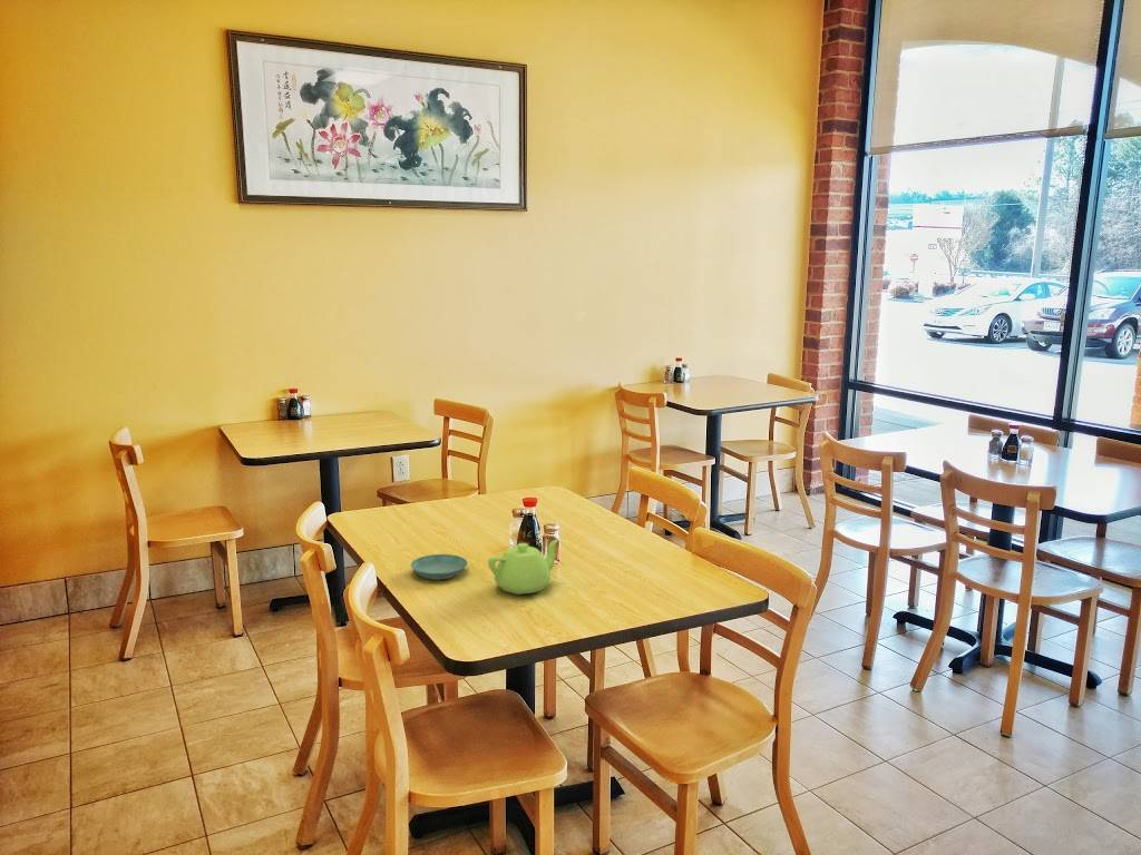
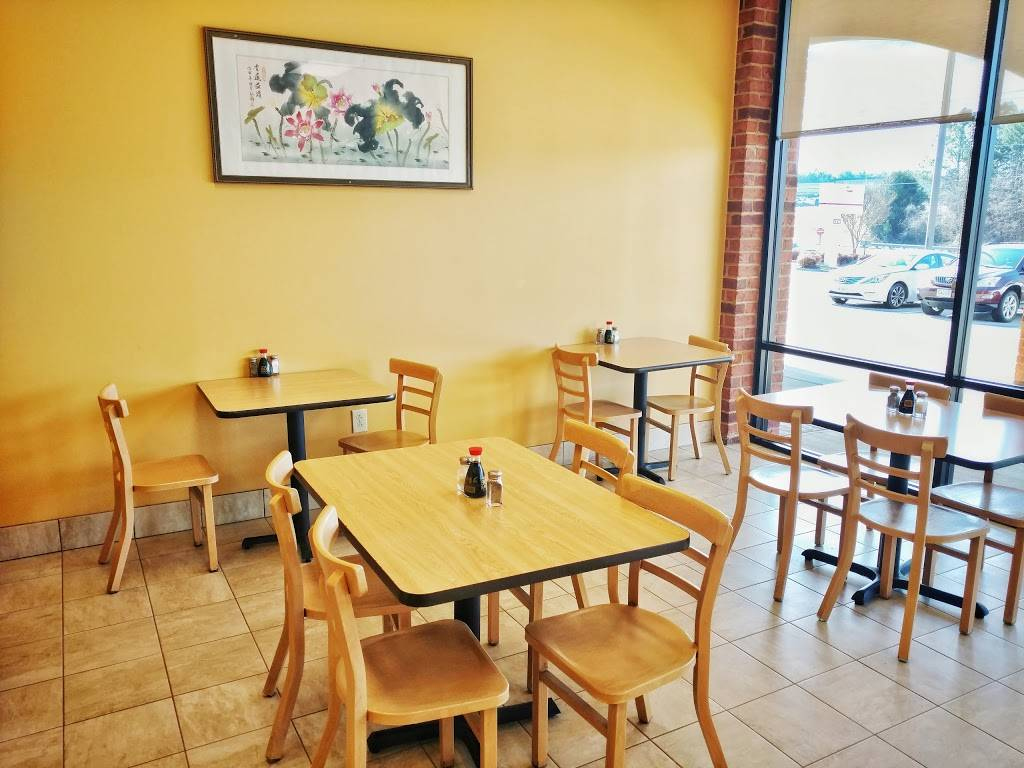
- teapot (525, 566)
- saucer (439, 568)
